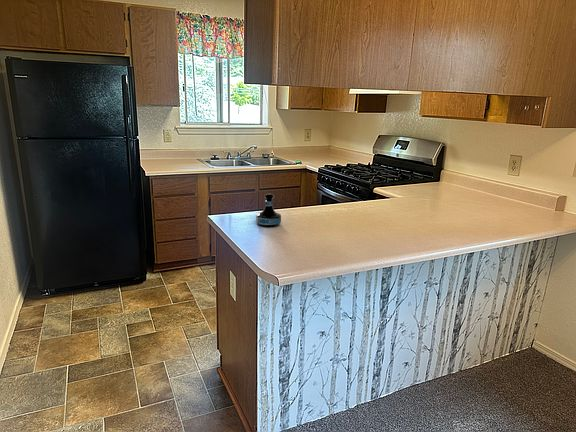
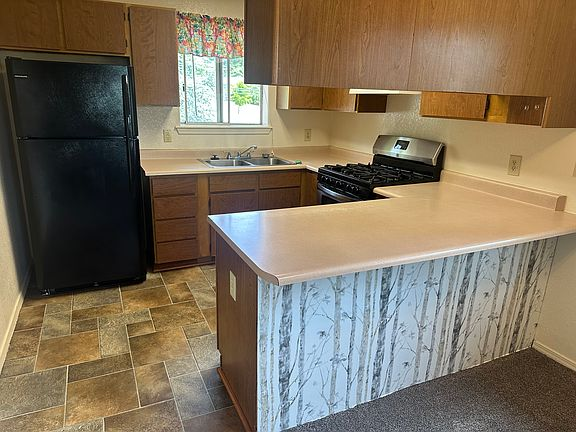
- tequila bottle (268, 209)
